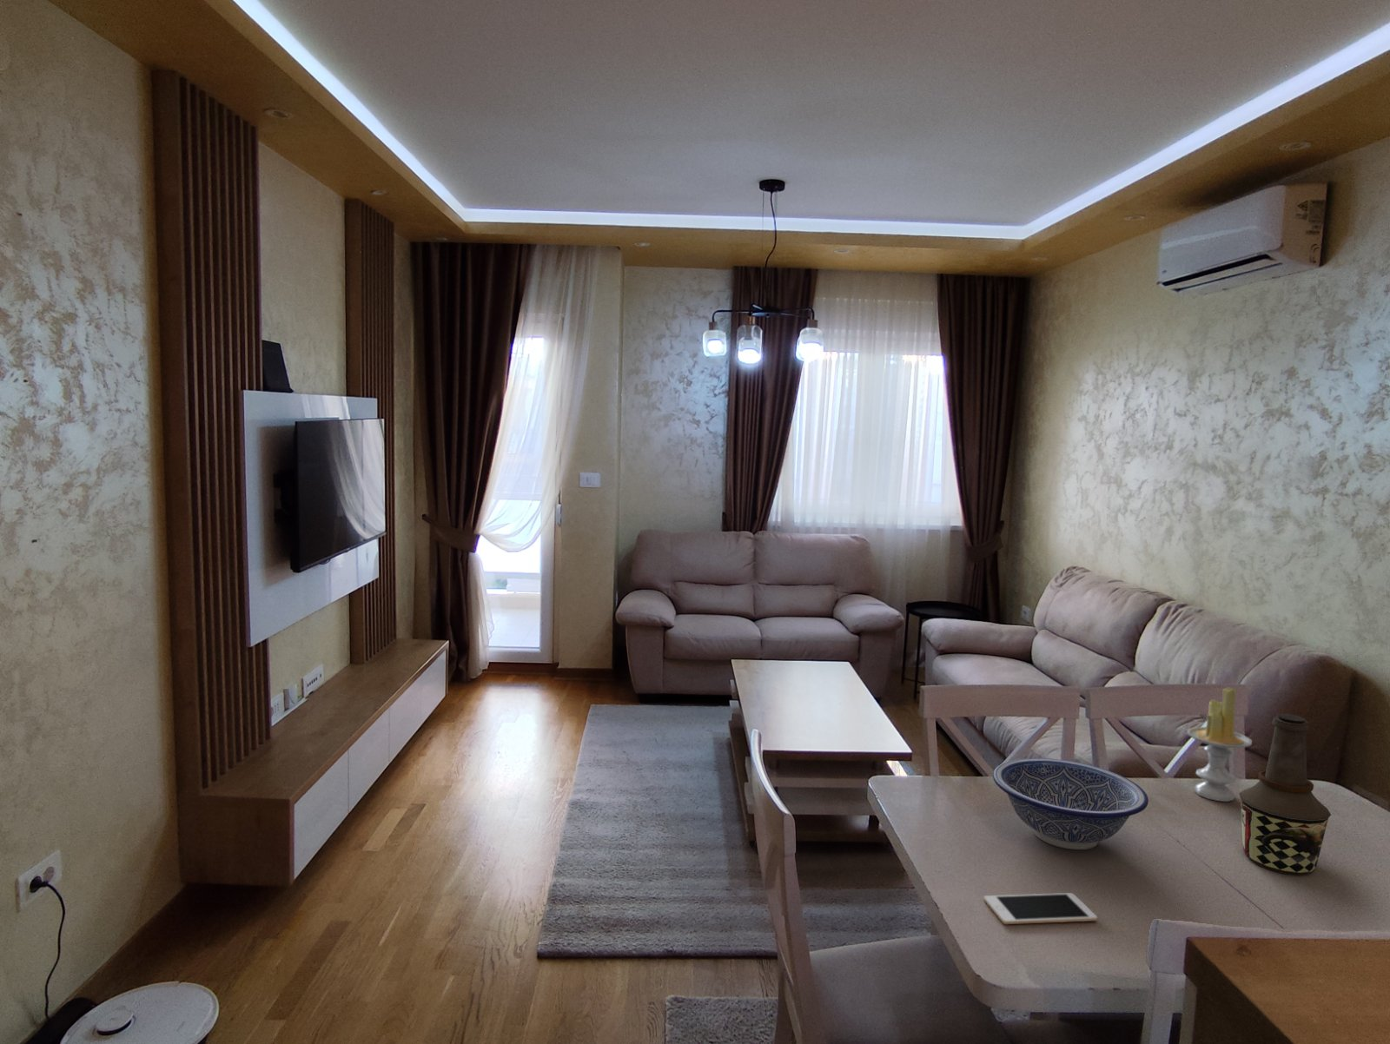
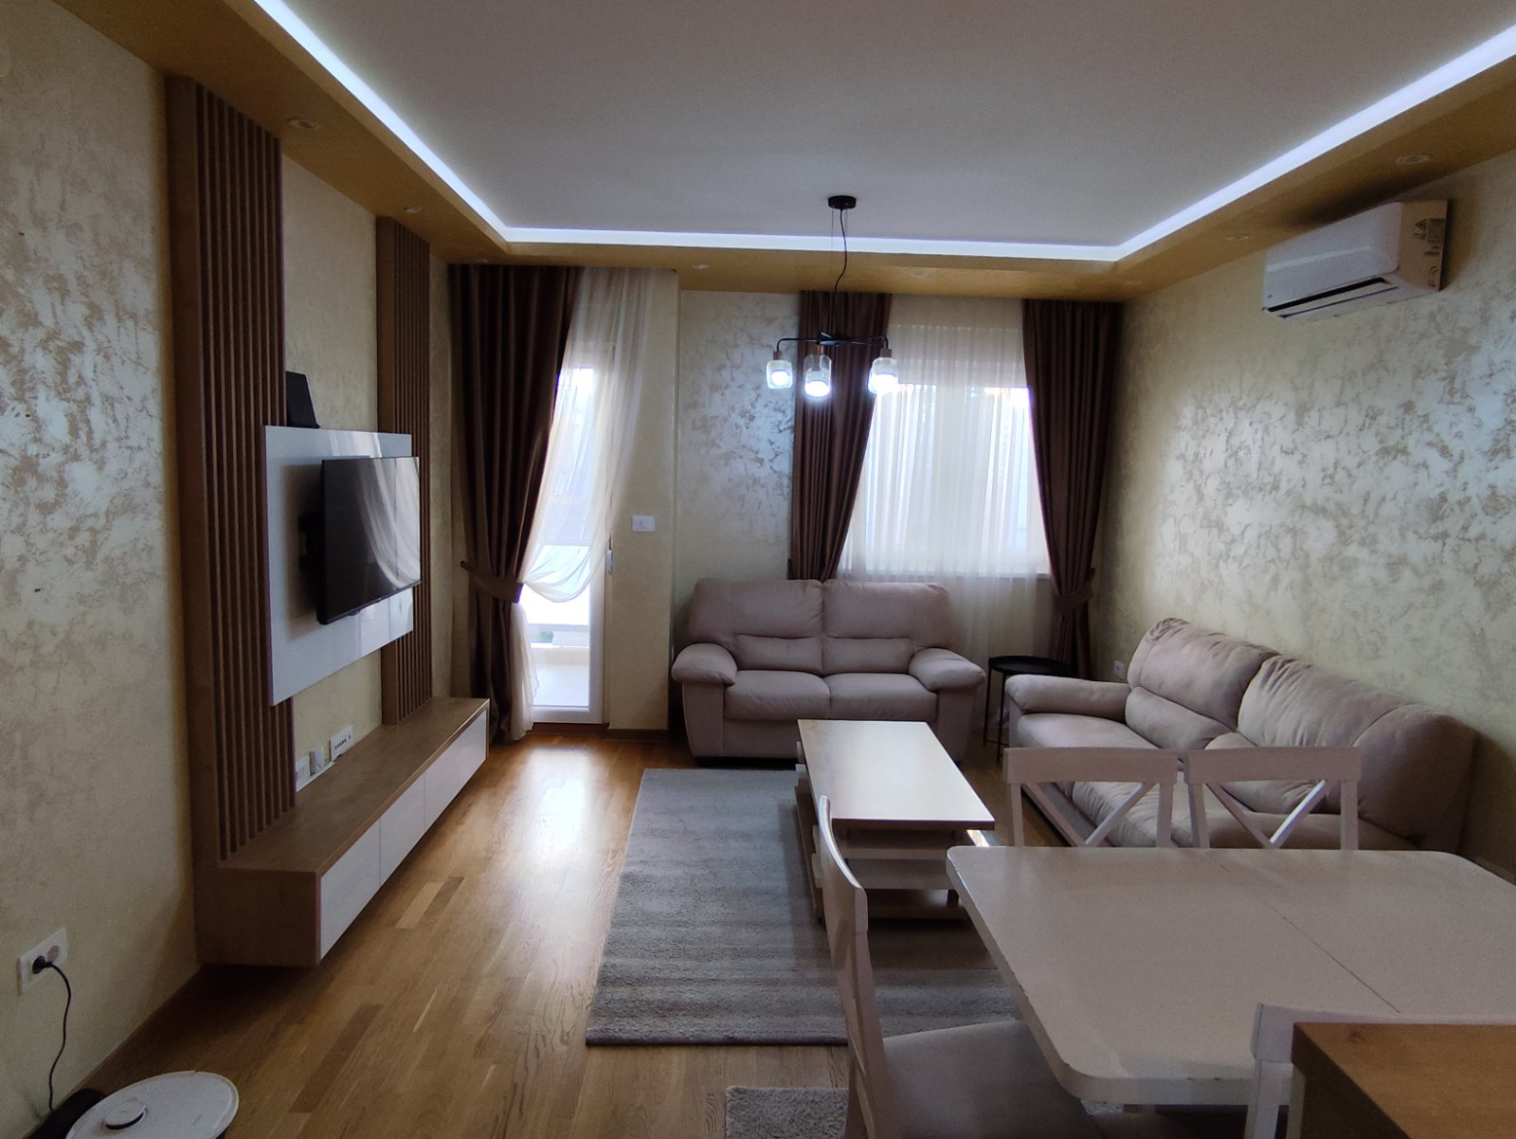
- bottle (1287, 788)
- candle (1218, 740)
- cell phone (1039, 908)
- decorative bowl (1066, 809)
